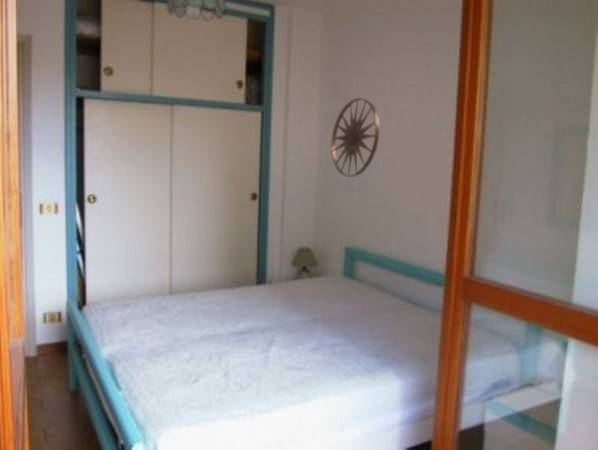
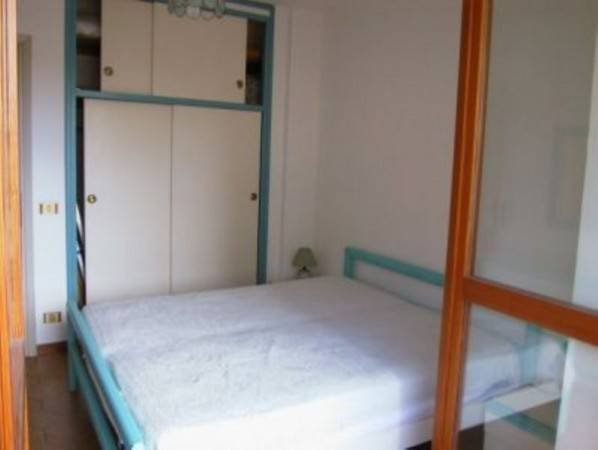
- wall art (353, 137)
